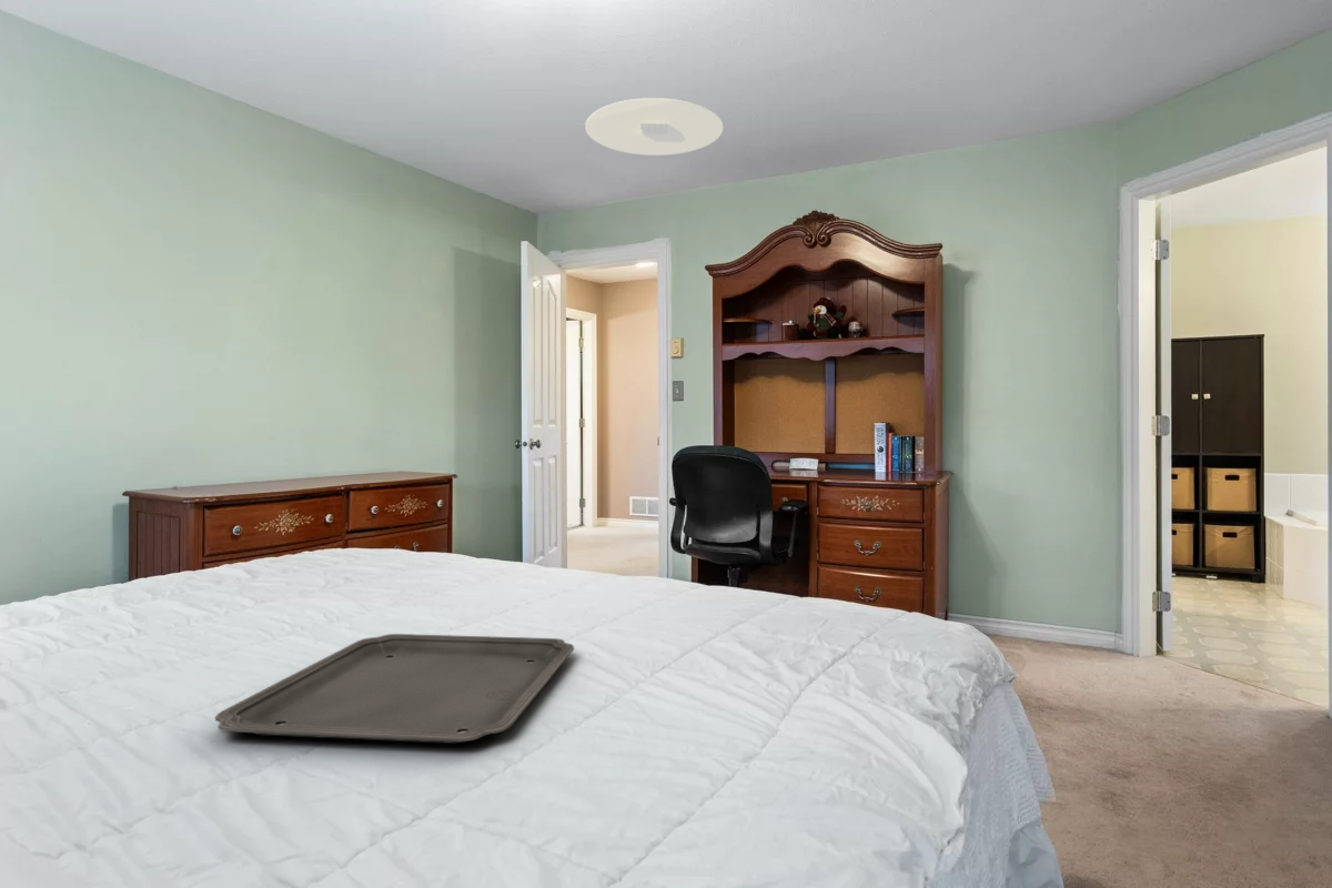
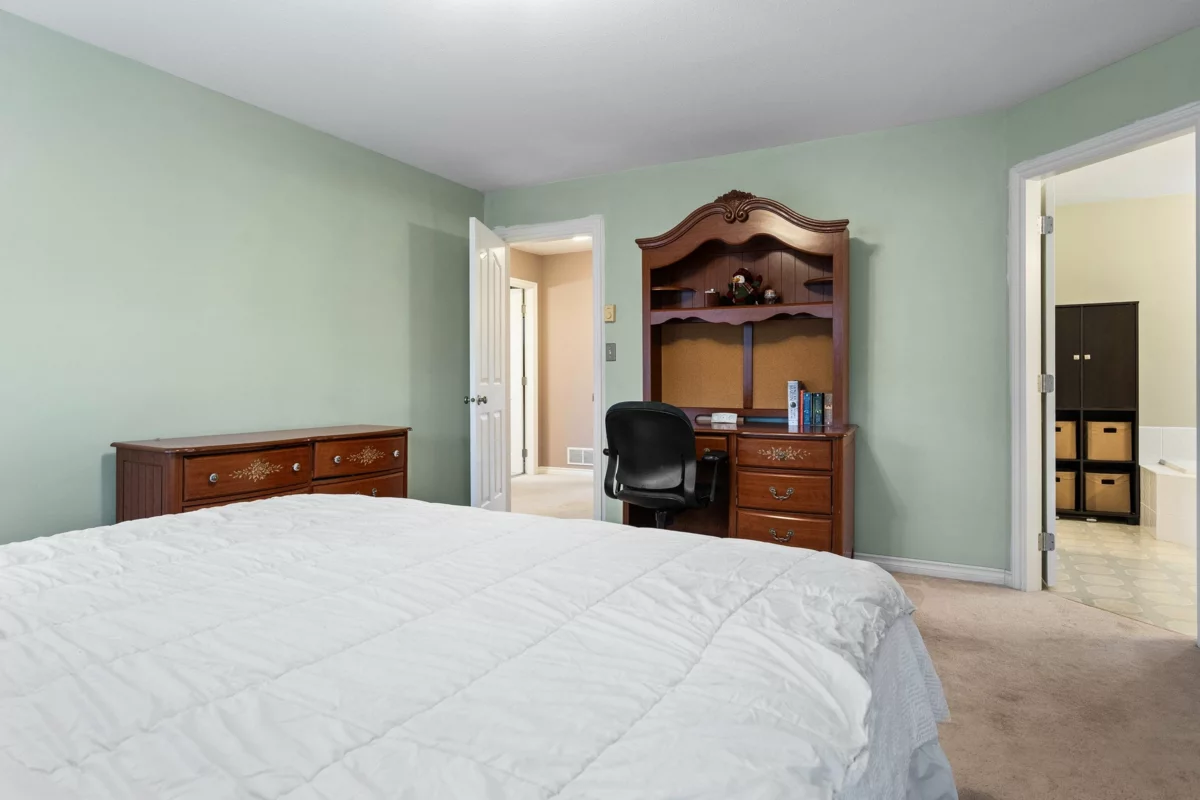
- tray (421, 680)
- ceiling light (654, 122)
